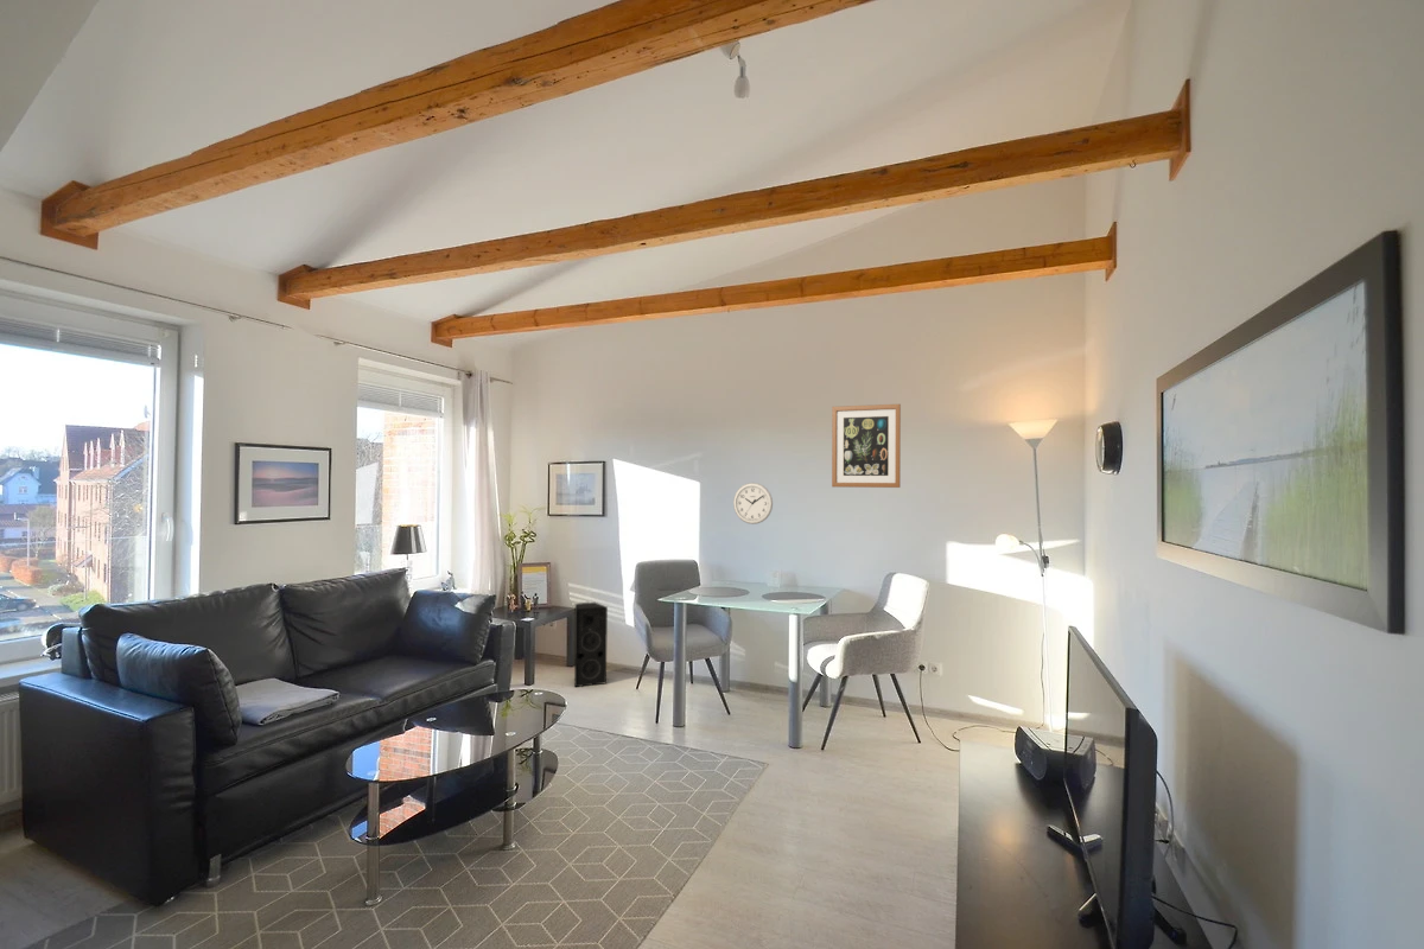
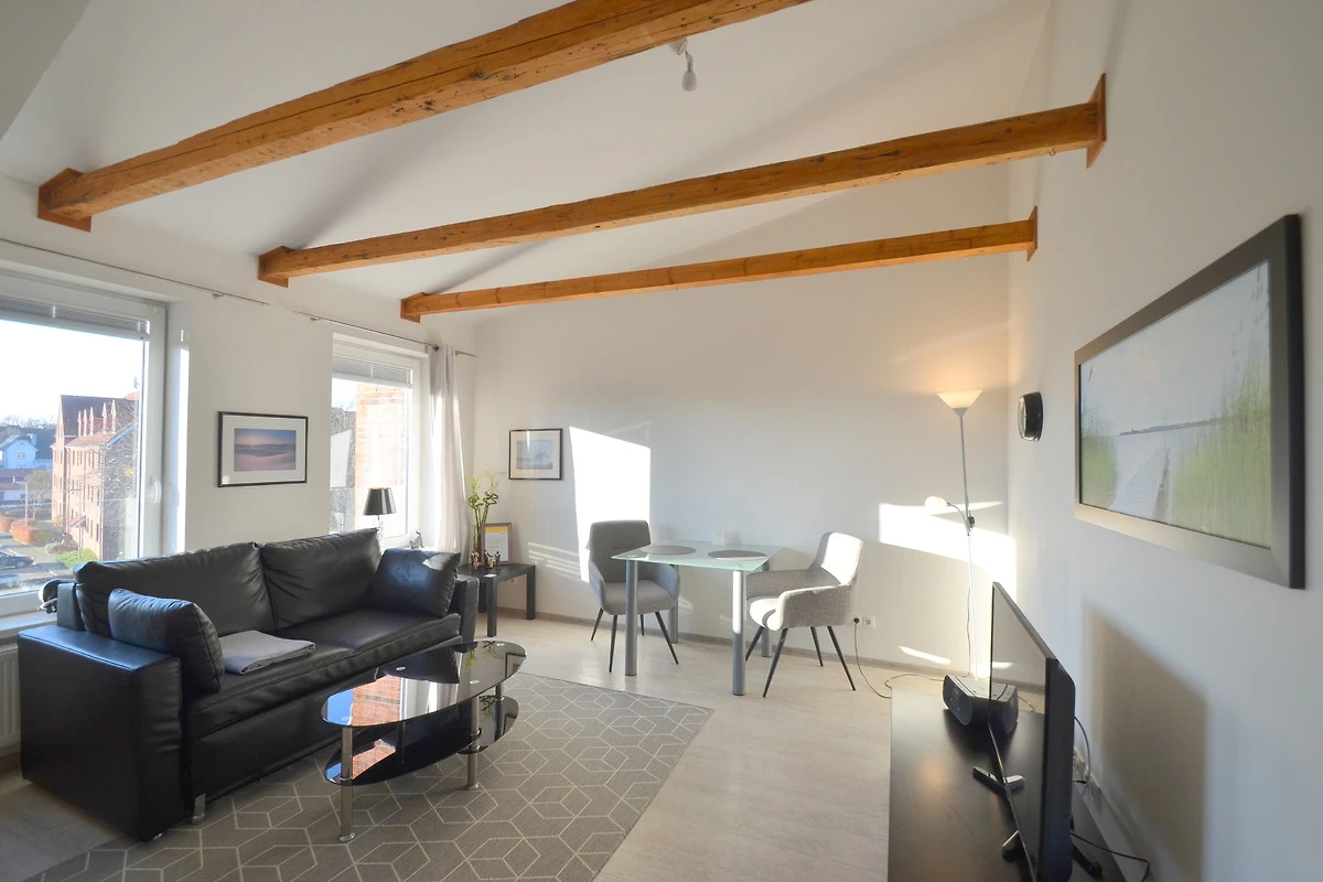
- wall art (865, 446)
- wall clock (752, 503)
- speaker (587, 643)
